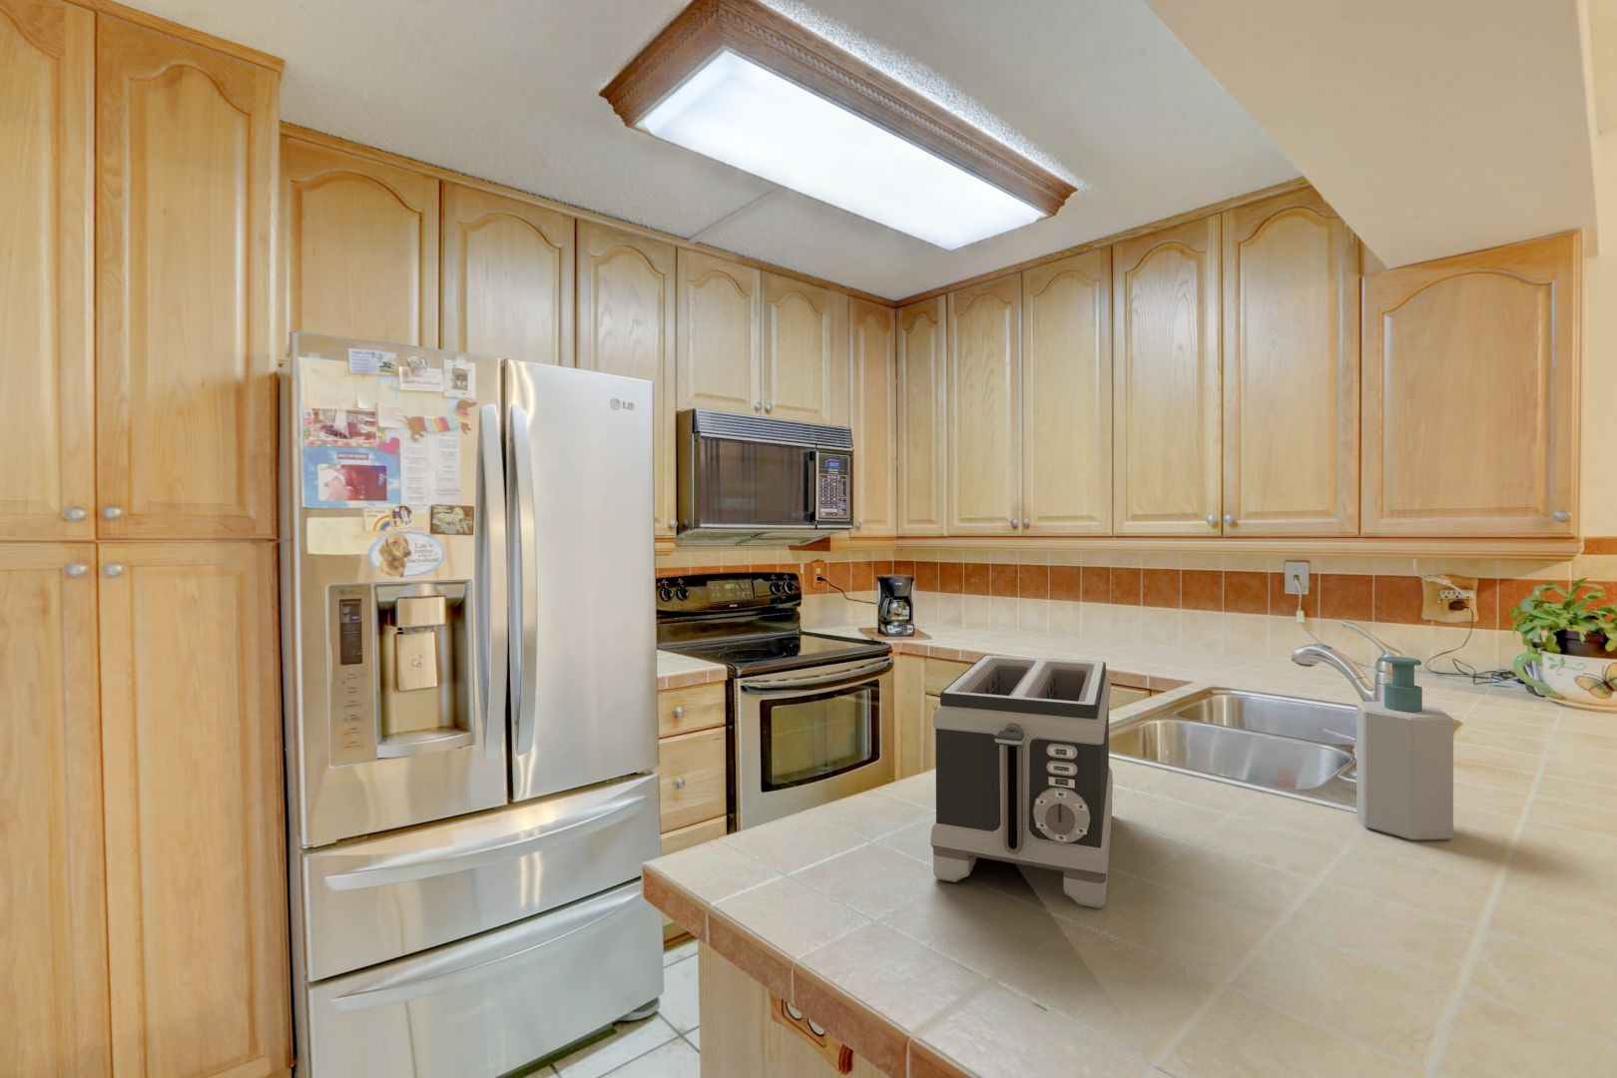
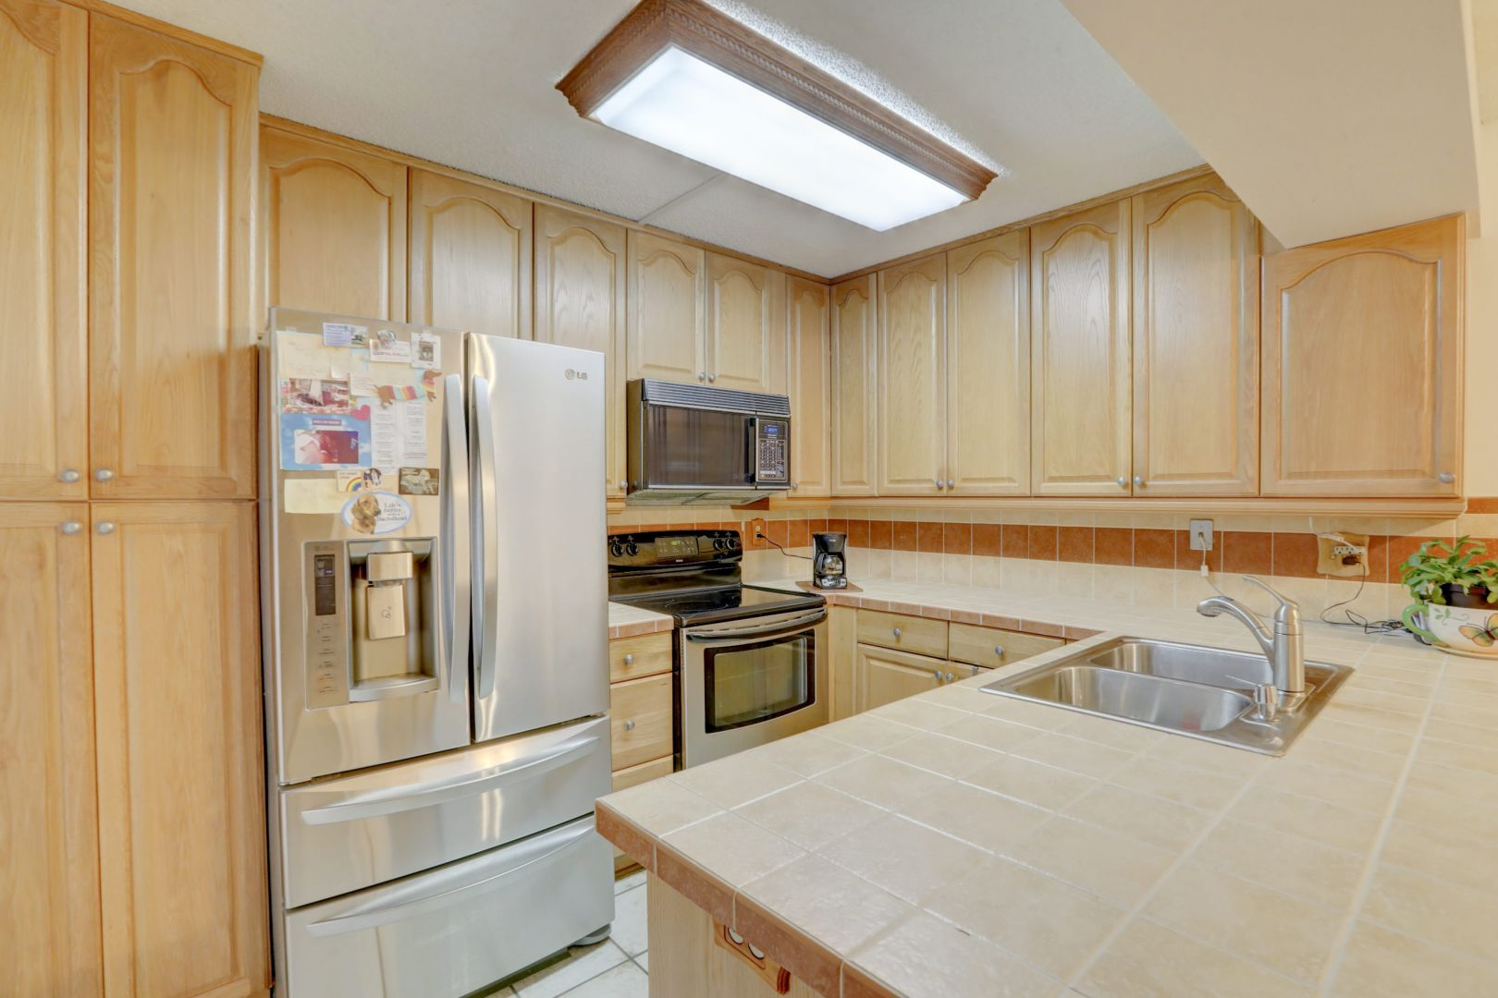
- toaster (1029, 764)
- soap bottle (1403, 741)
